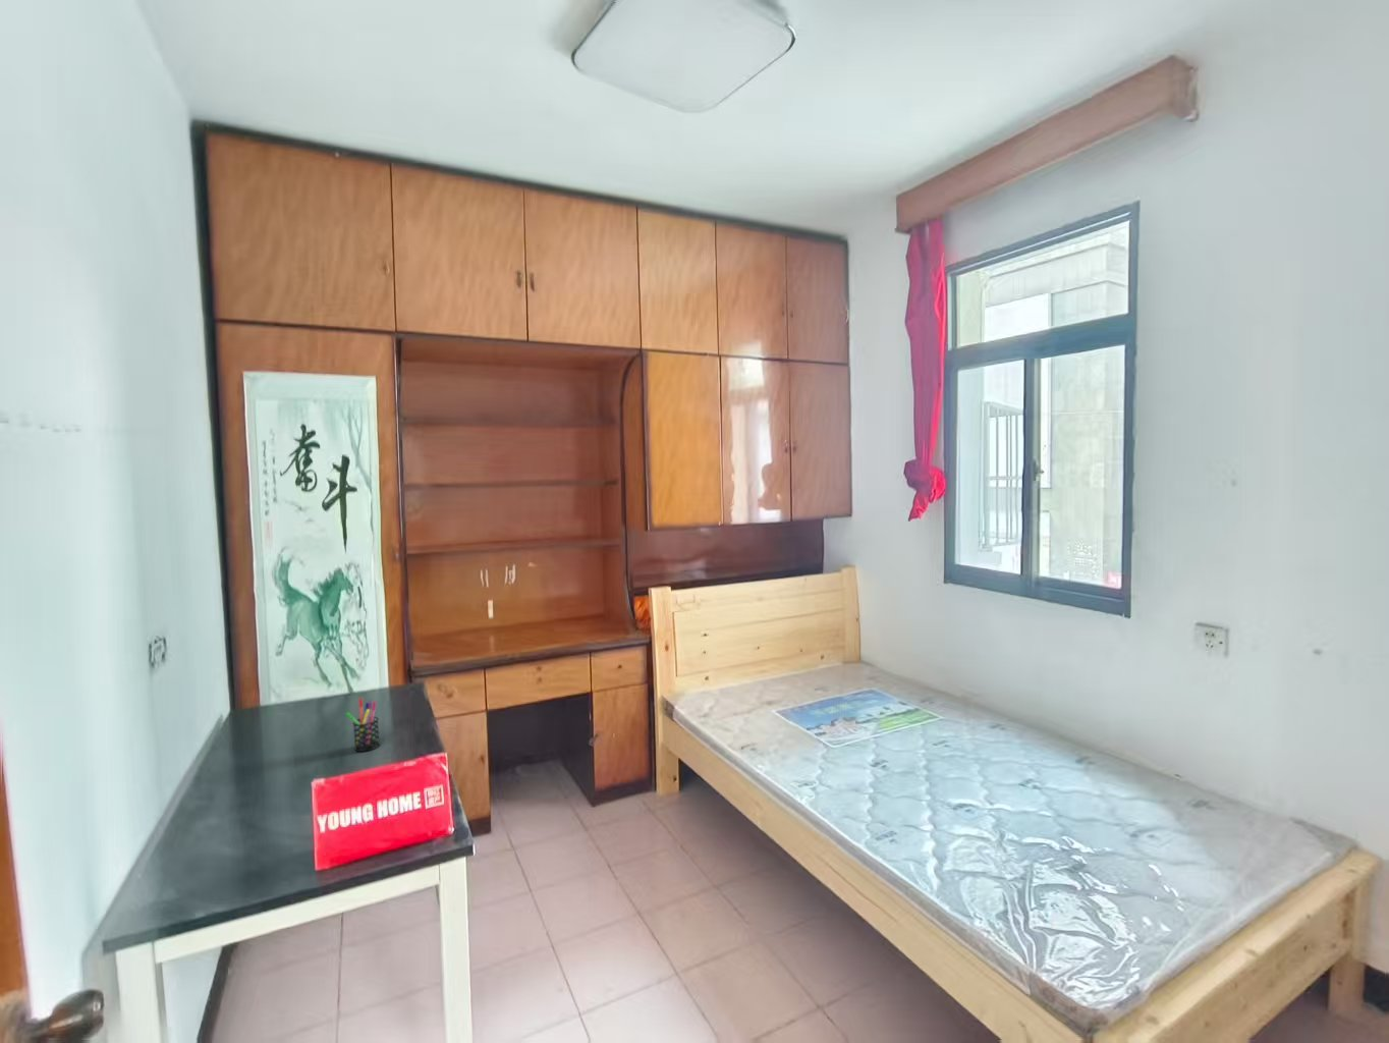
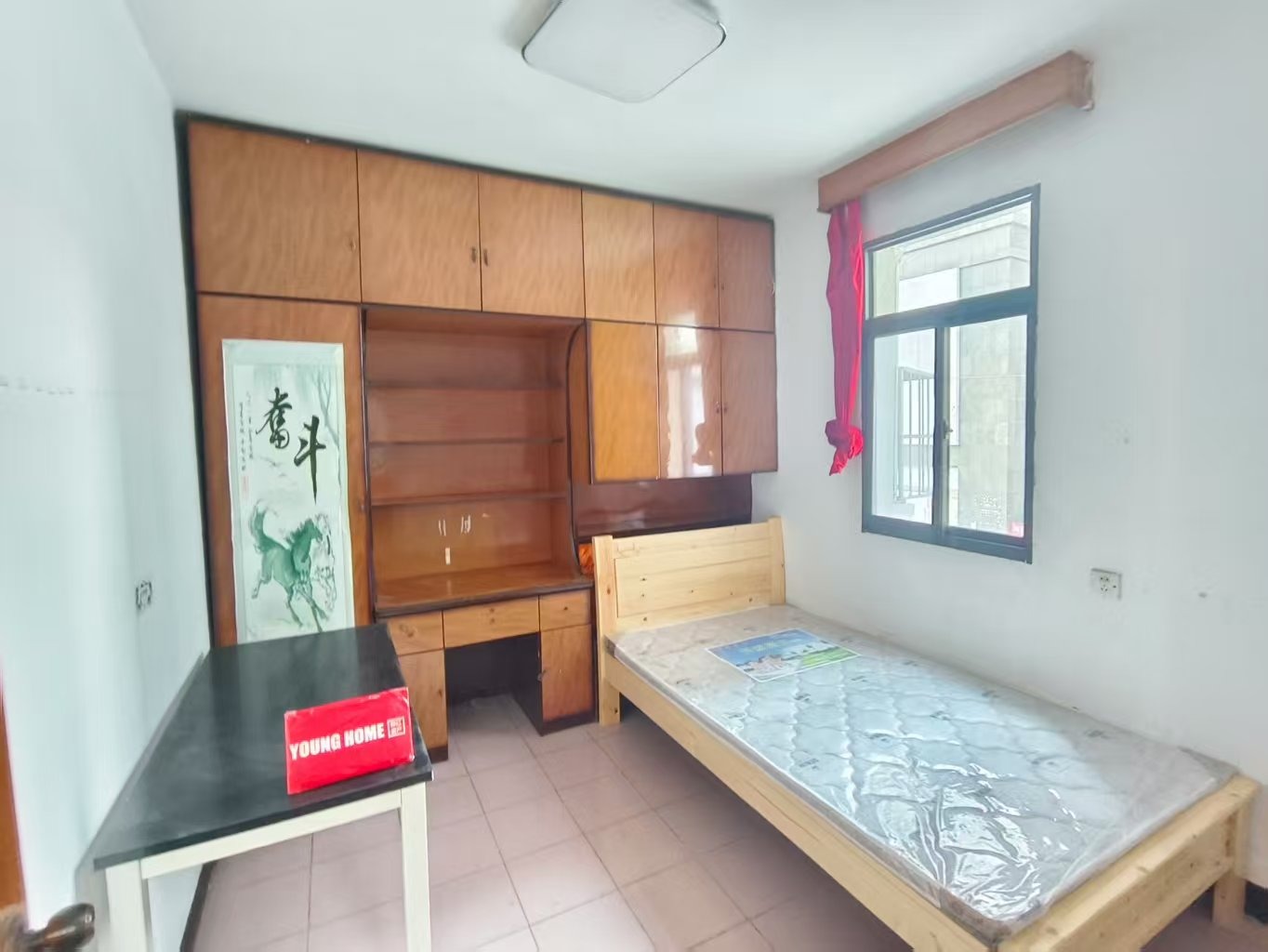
- pen holder (363, 724)
